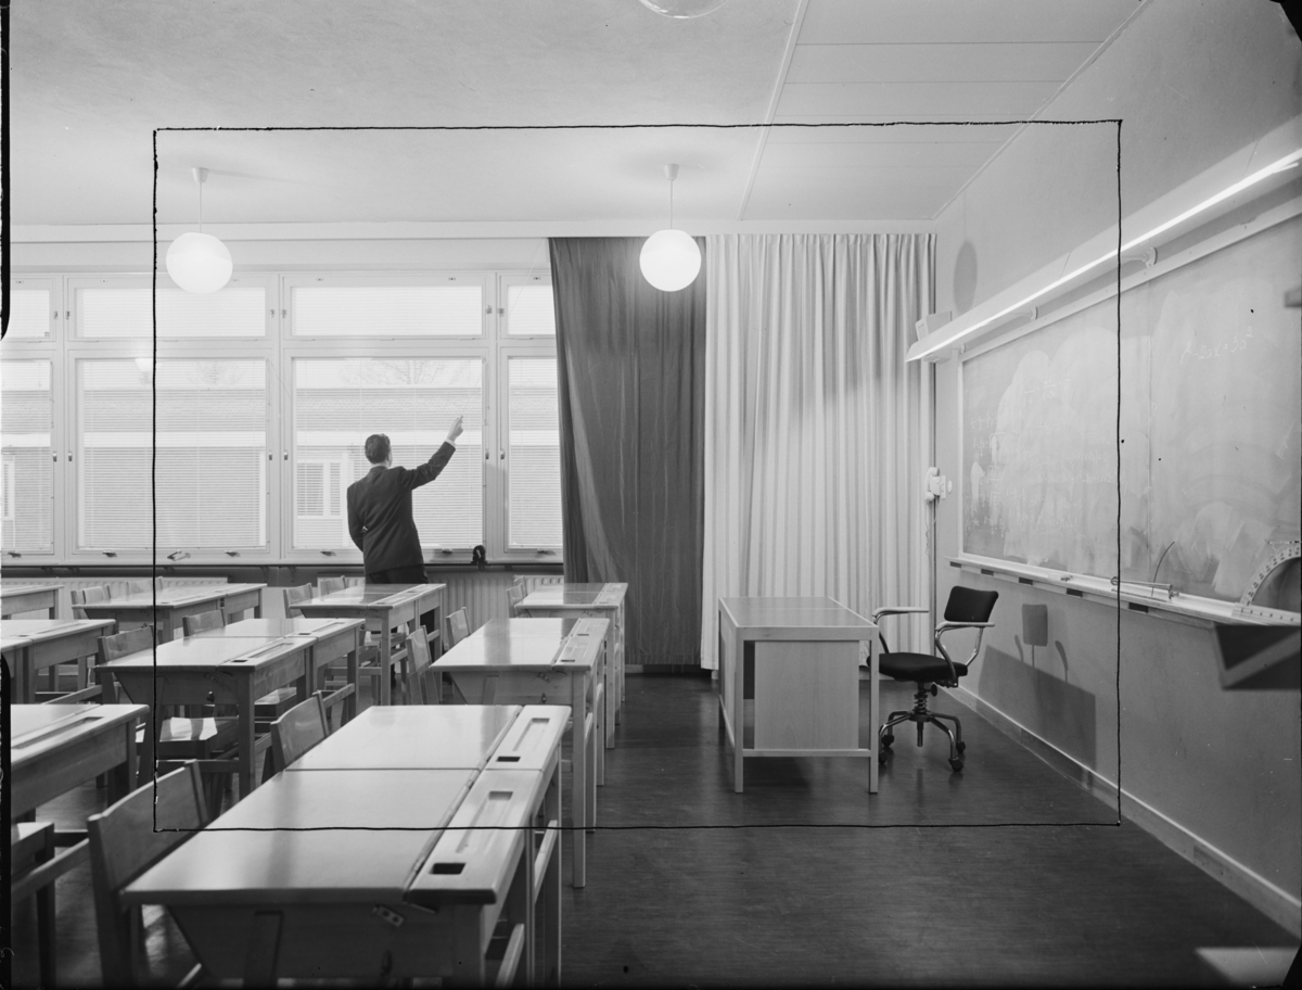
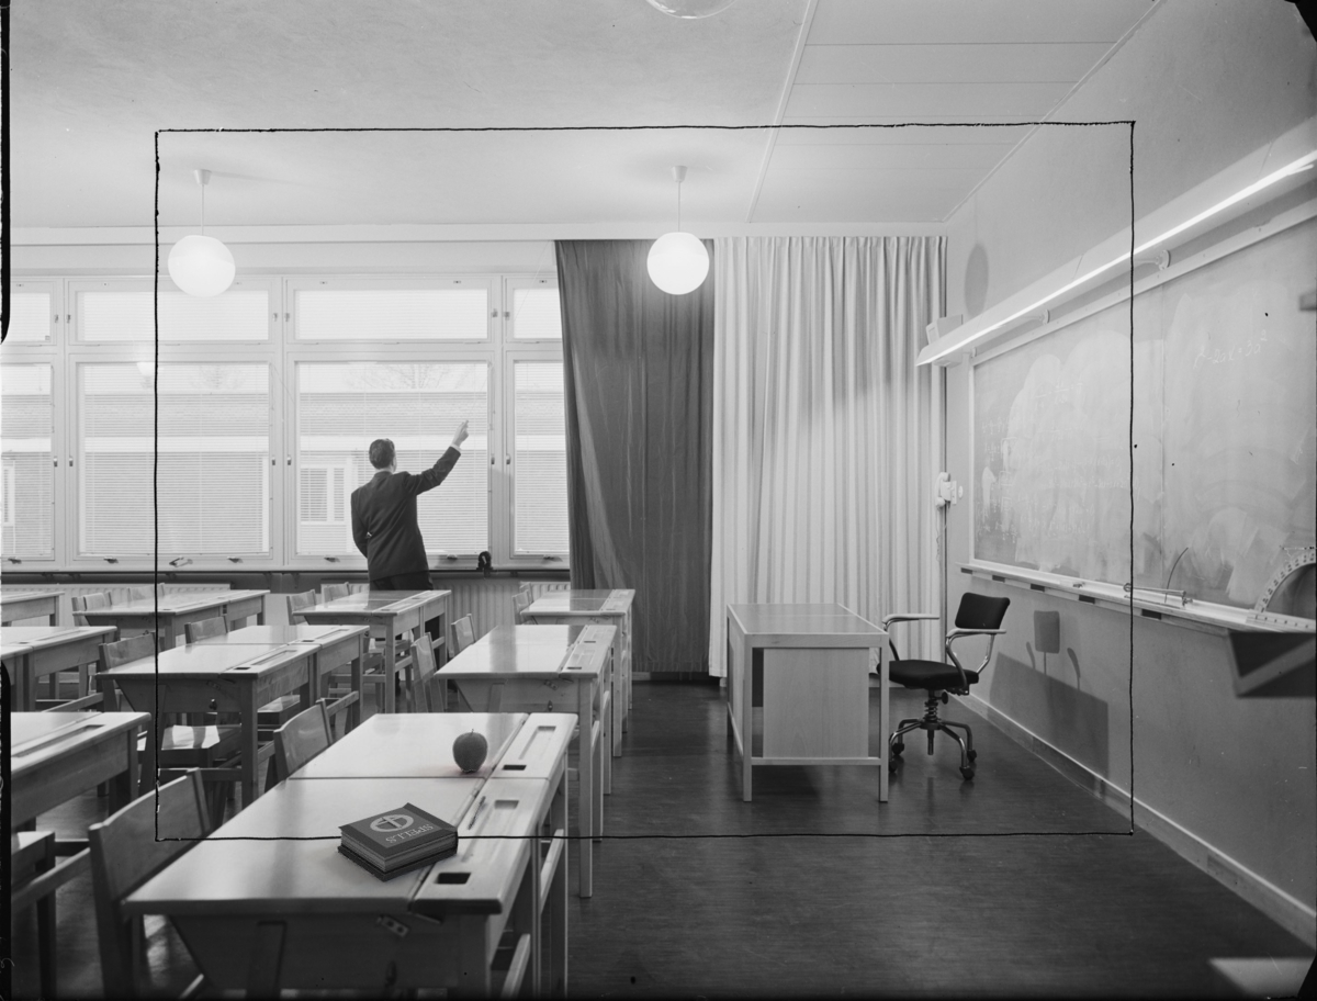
+ apple (470, 750)
+ book (397, 837)
+ pen (476, 811)
